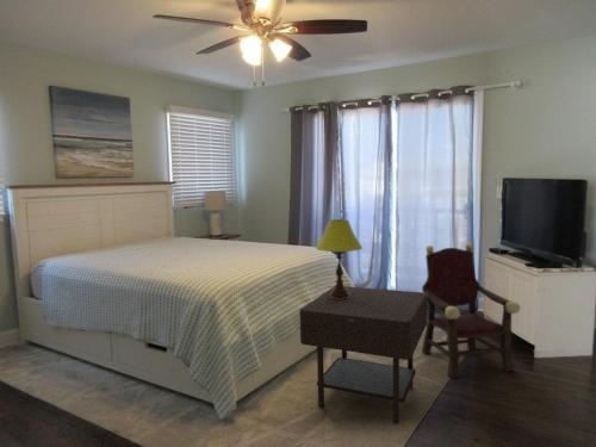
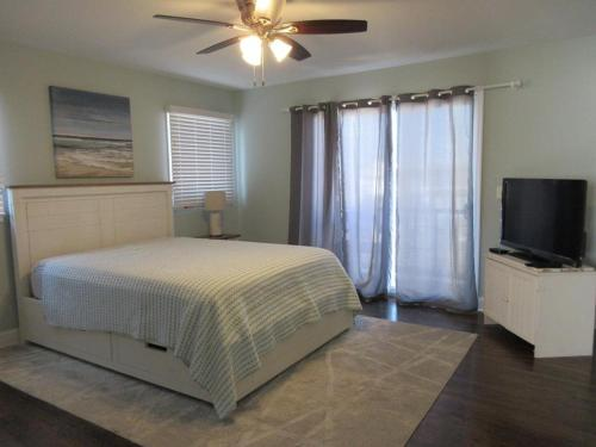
- table lamp (339, 257)
- side table (367, 348)
- armchair (465, 304)
